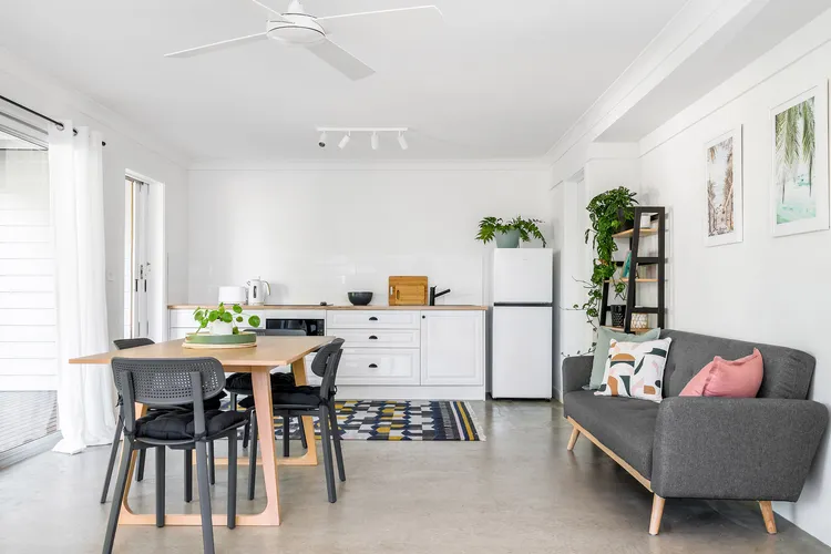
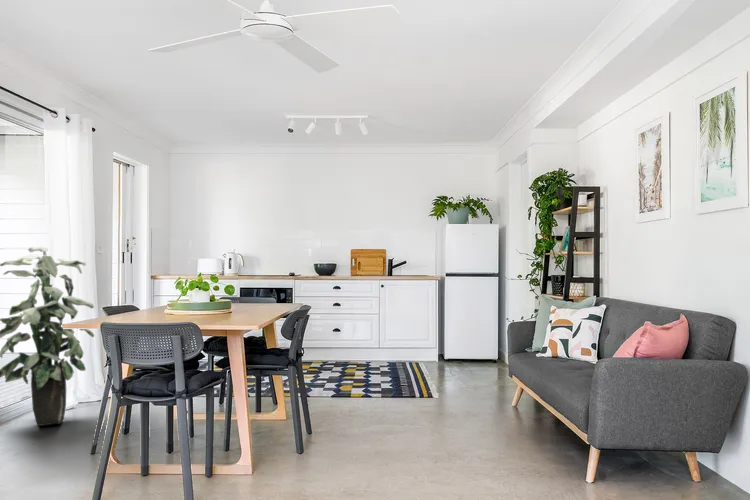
+ indoor plant (43, 335)
